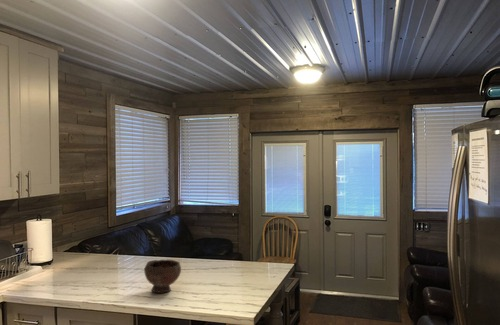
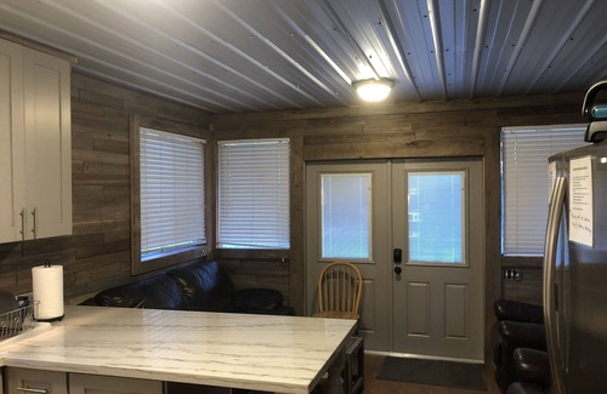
- bowl (163, 276)
